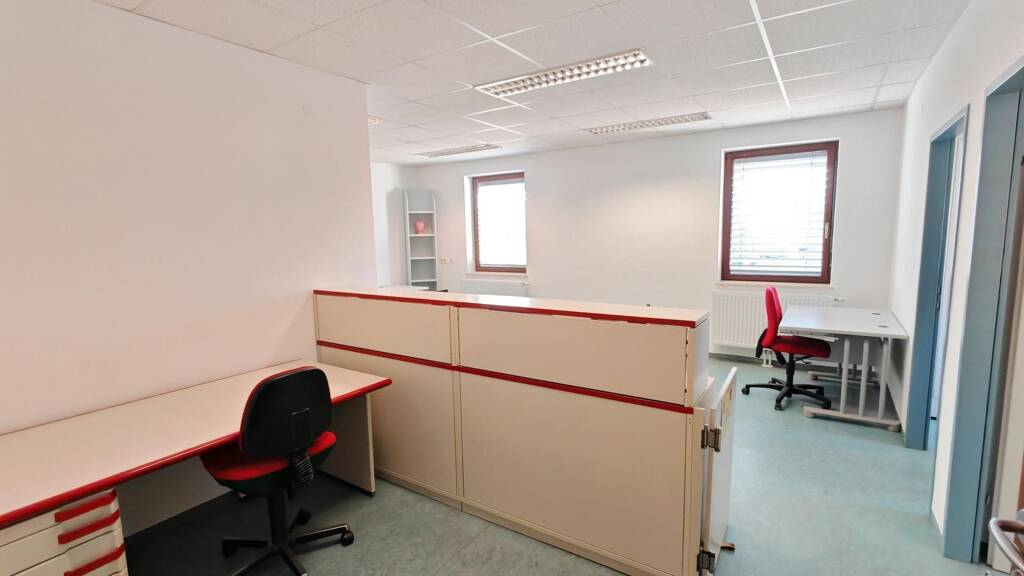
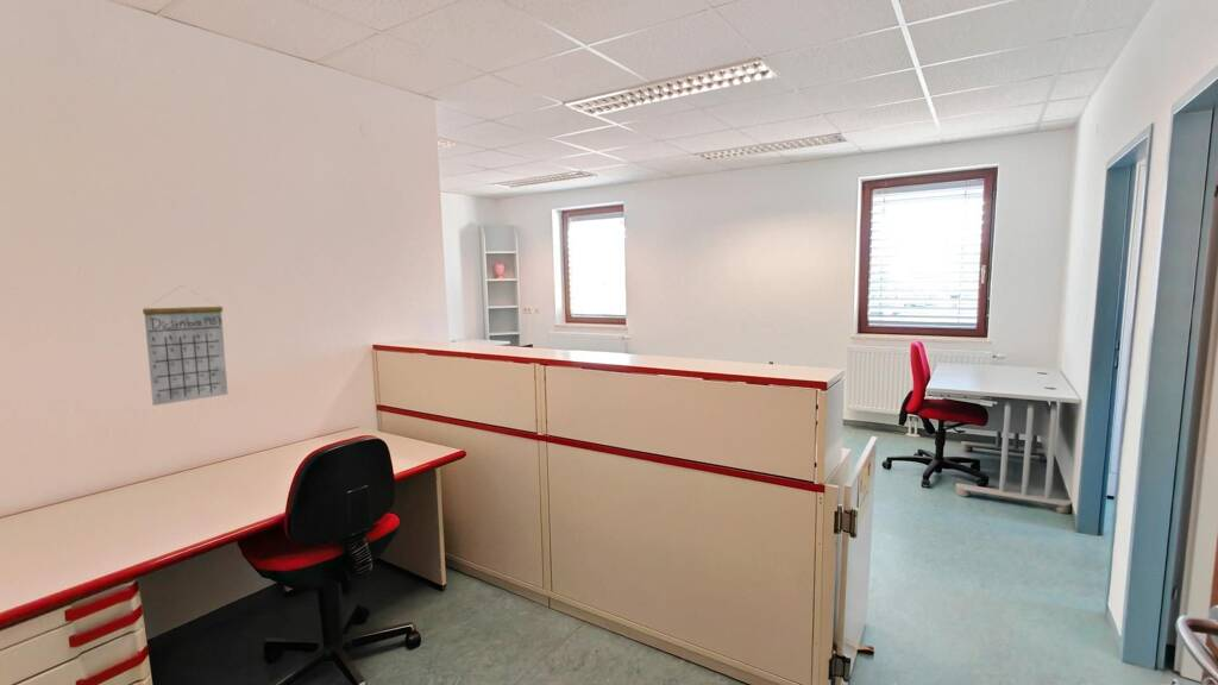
+ calendar (187, 342)
